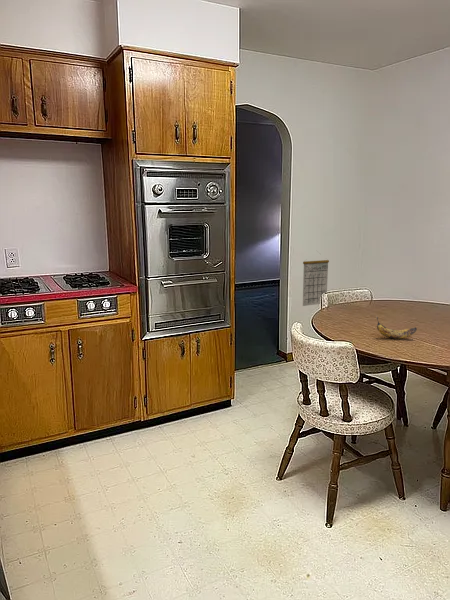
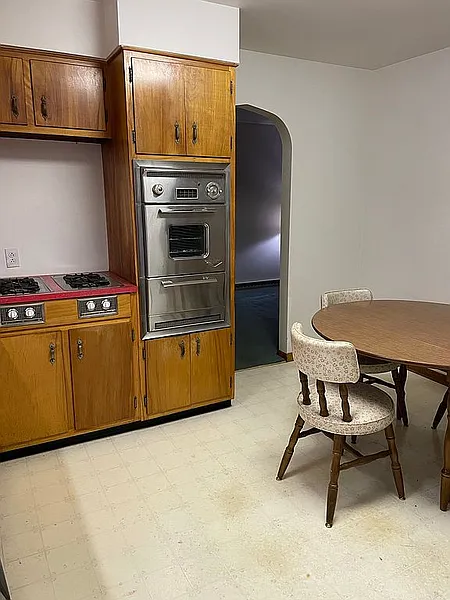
- banana (396, 330)
- calendar (315, 277)
